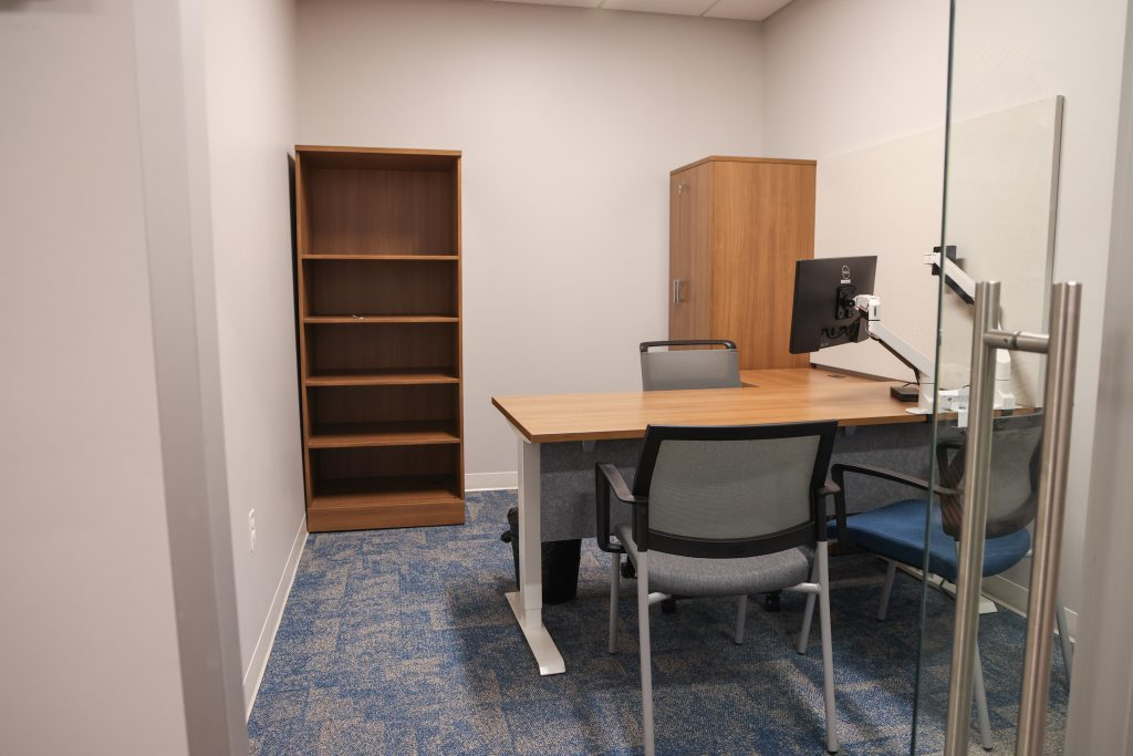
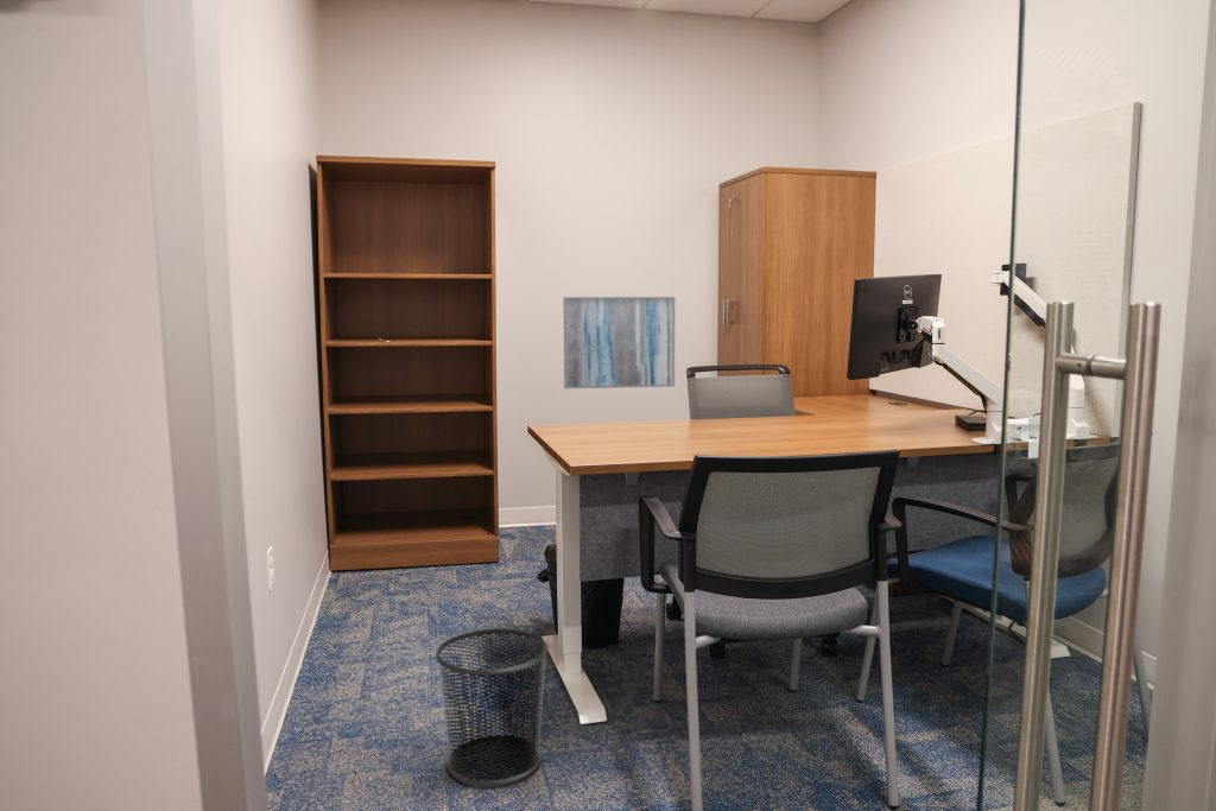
+ waste bin (493, 705)
+ wall art (619, 342)
